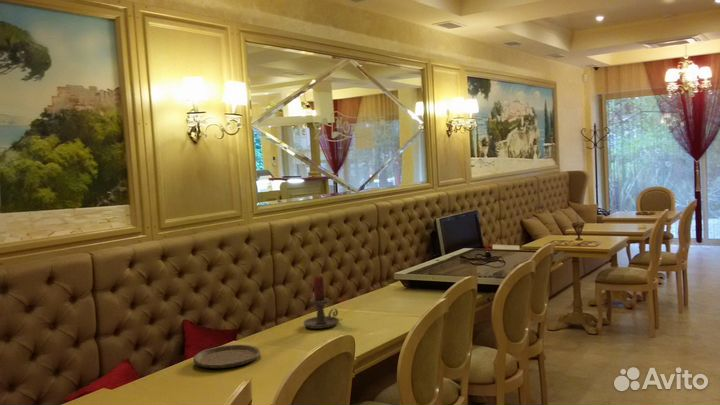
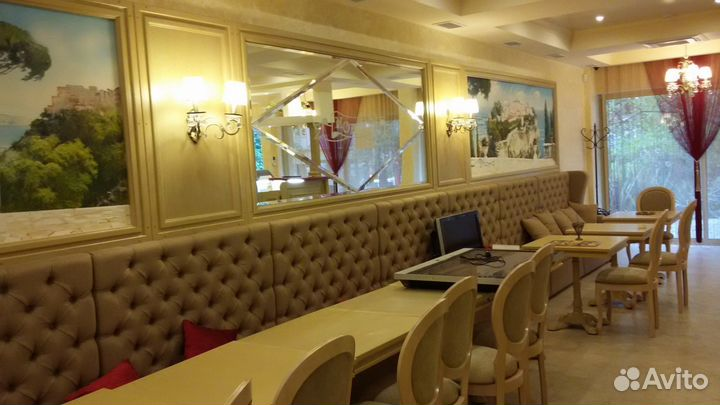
- candle holder (322, 299)
- plate (227, 356)
